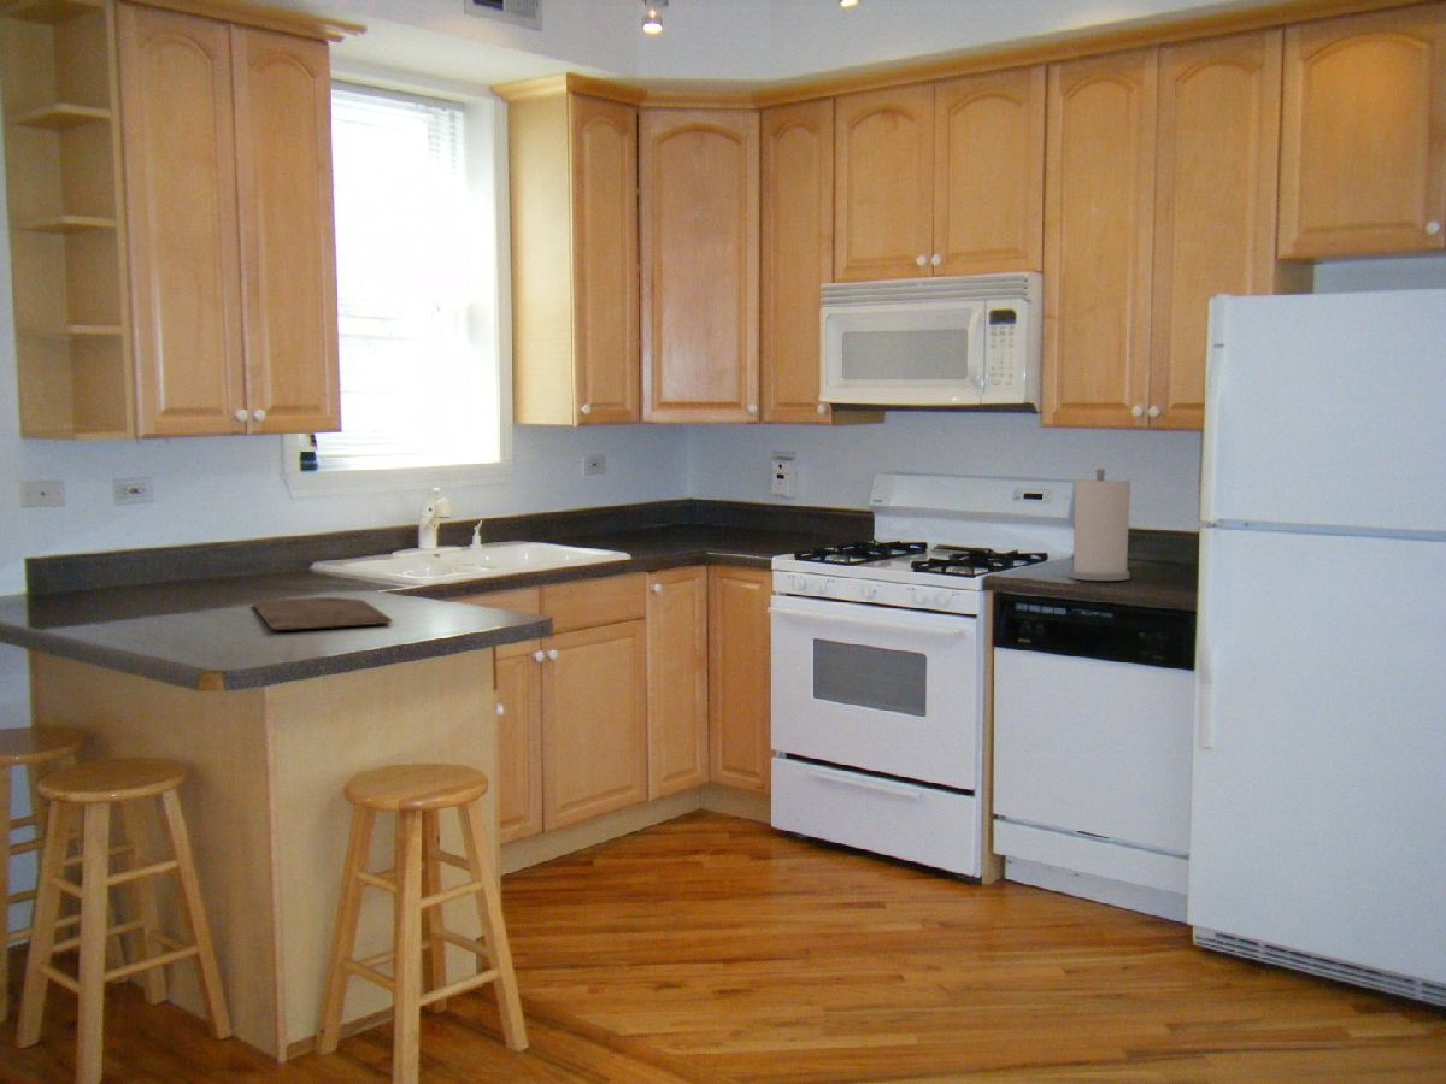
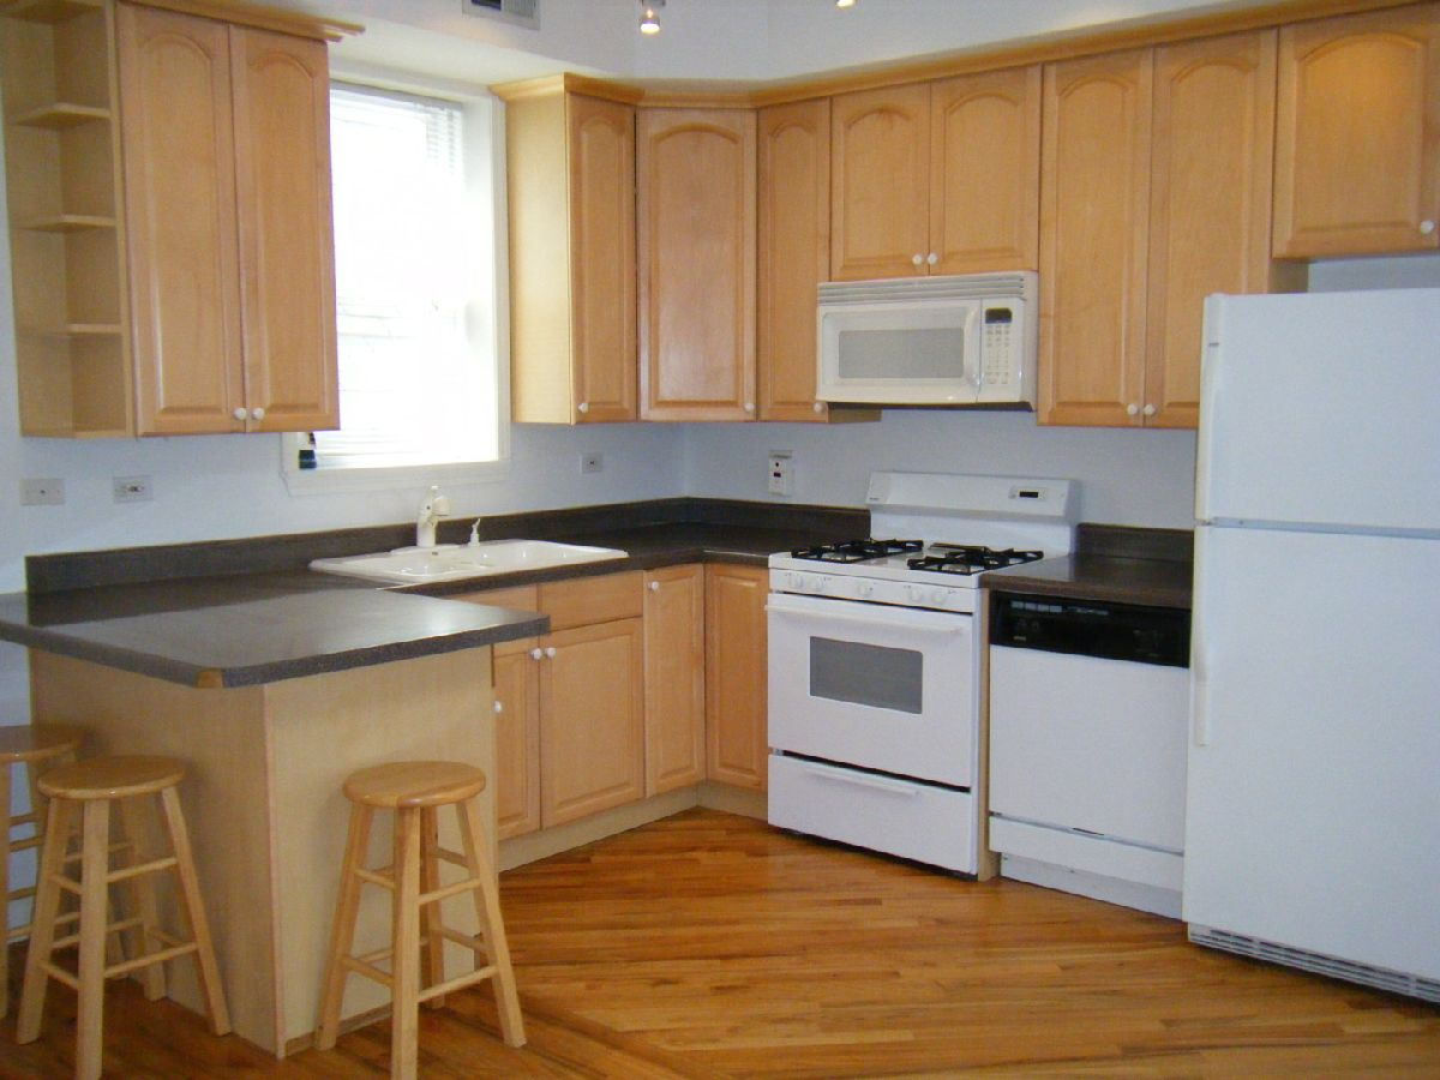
- paper towel (1099, 523)
- cutting board (318, 611)
